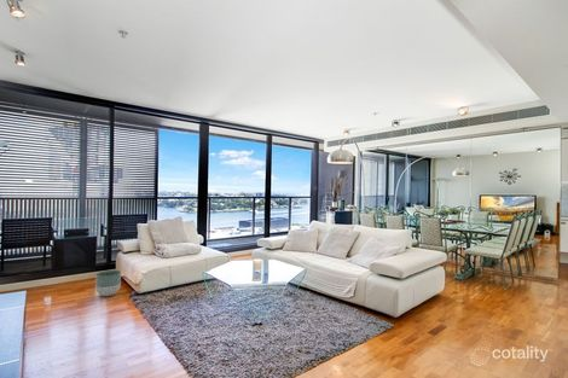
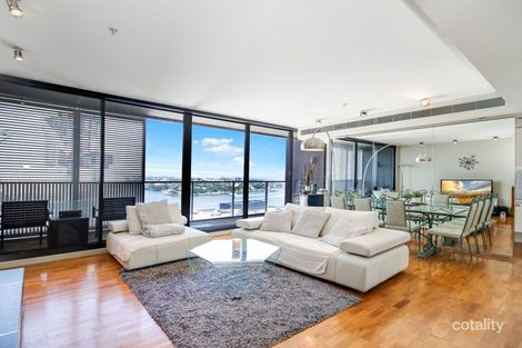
- planter (108, 284)
